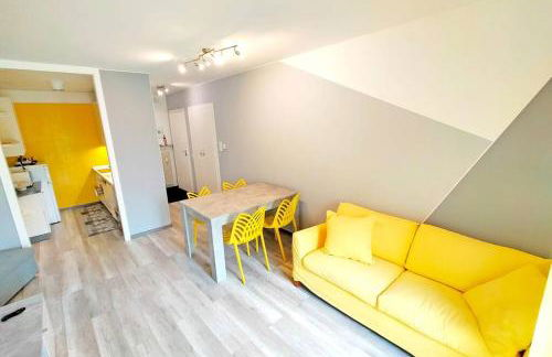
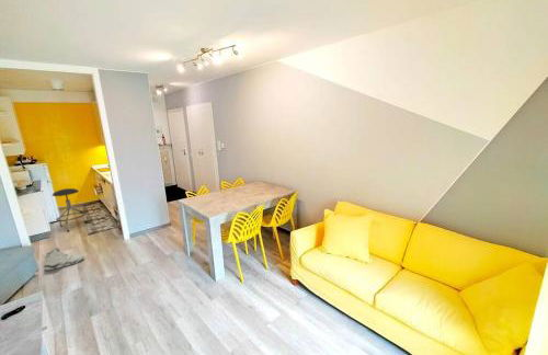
+ sneaker (62, 255)
+ stool (67, 207)
